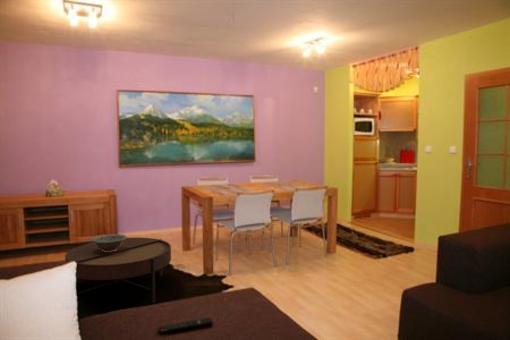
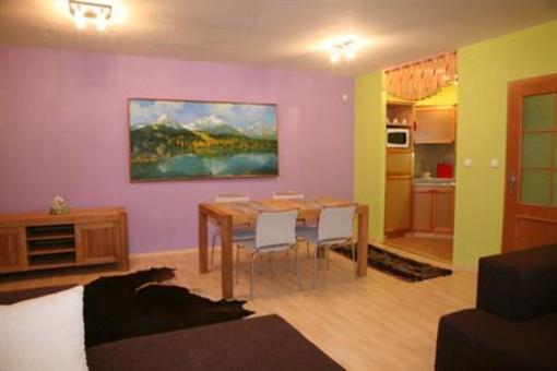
- remote control (185, 325)
- decorative bowl (109, 243)
- coffee table (120, 269)
